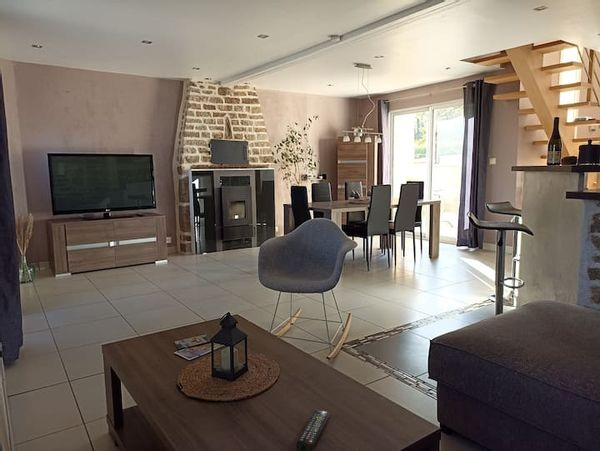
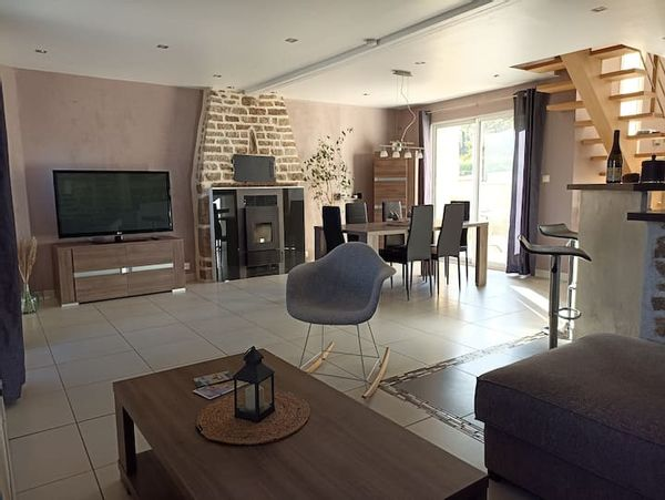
- remote control (314, 428)
